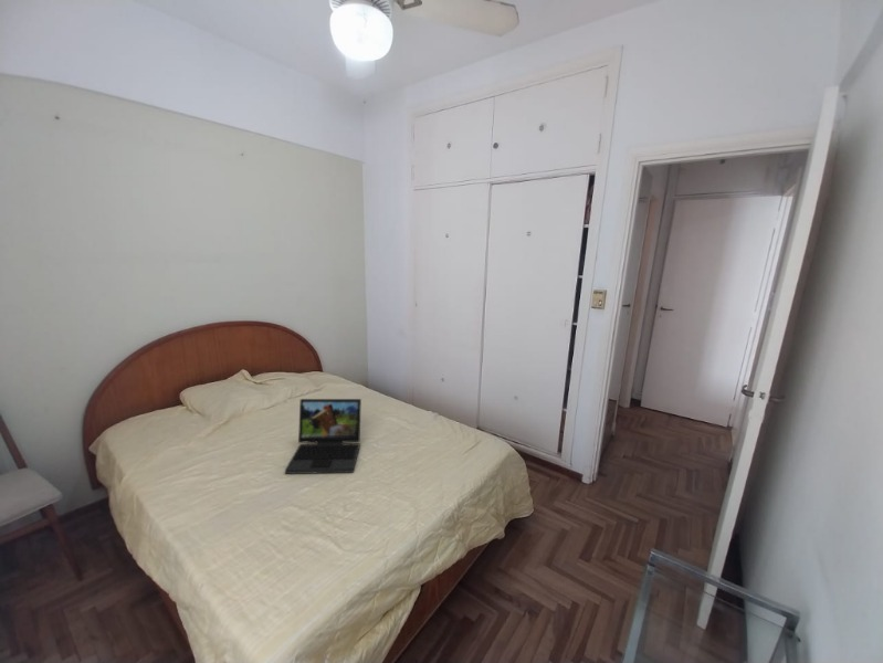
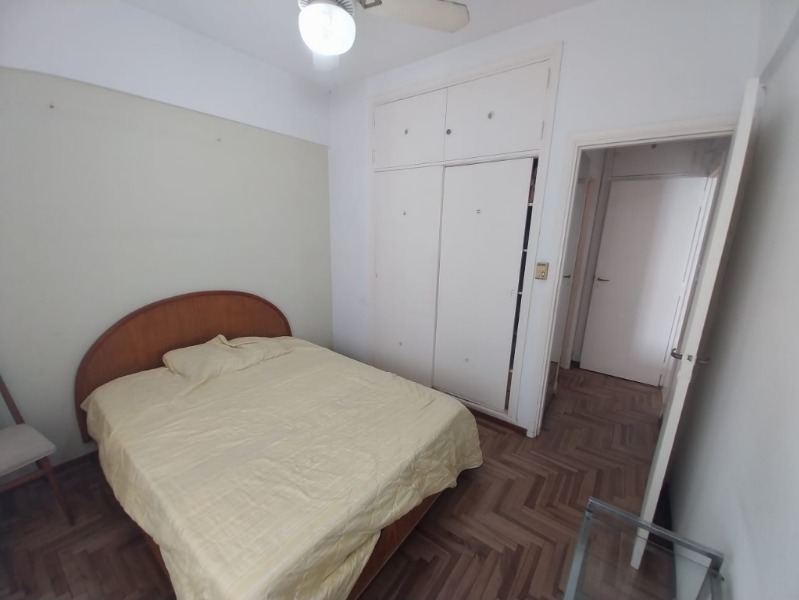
- laptop (325, 432)
